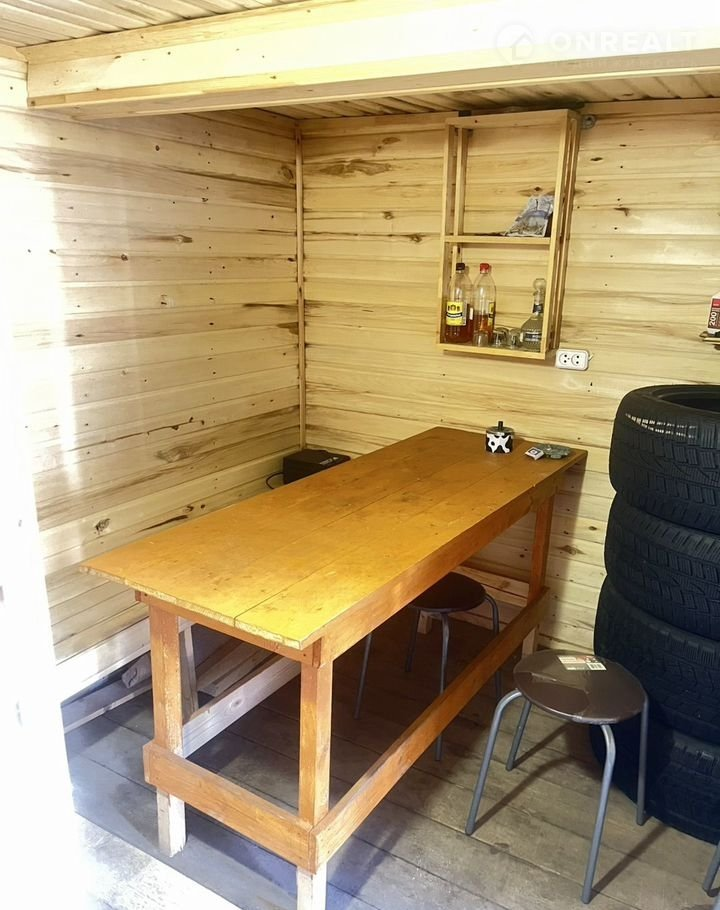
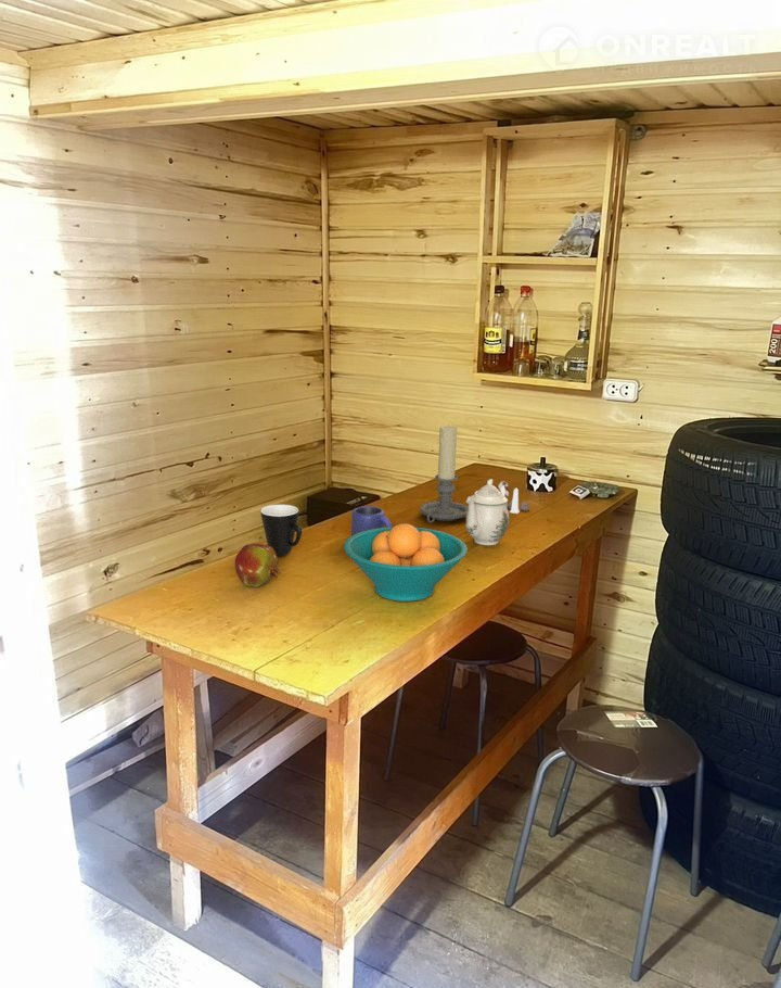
+ salt and pepper shaker set (510, 501)
+ mug (372, 528)
+ fruit bowl (405, 558)
+ fruit (259, 565)
+ teapot (487, 510)
+ candle holder (444, 472)
+ mug (283, 532)
